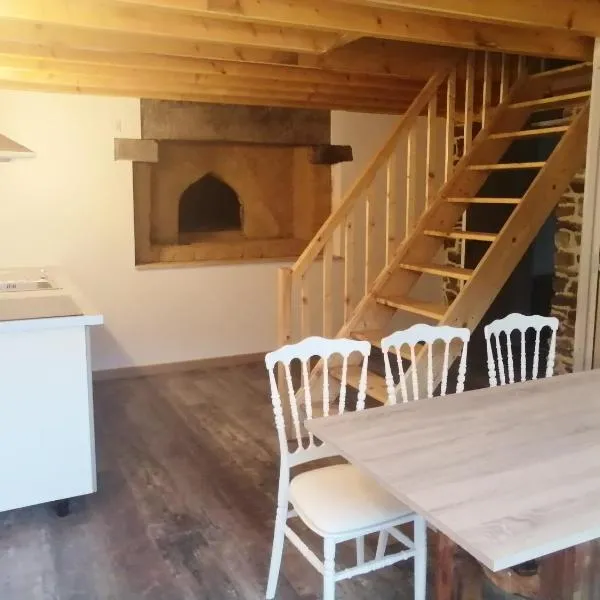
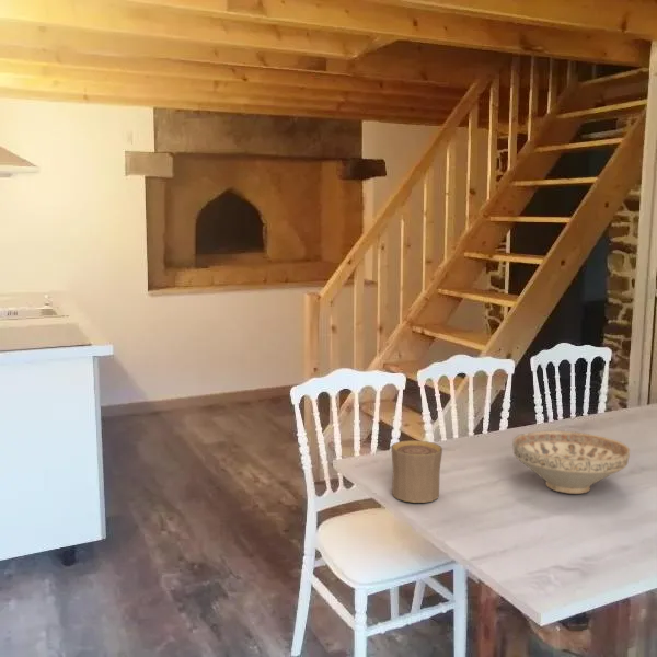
+ decorative bowl (568, 465)
+ cup (416, 471)
